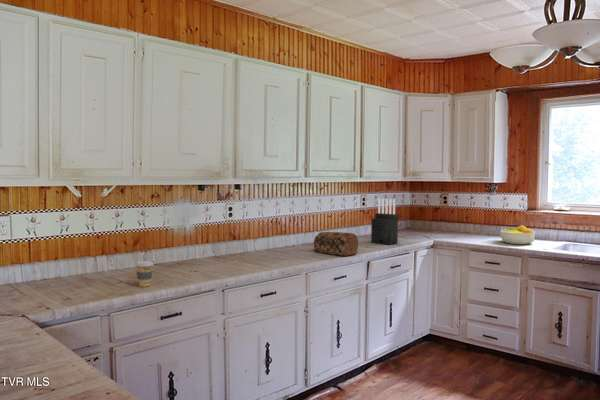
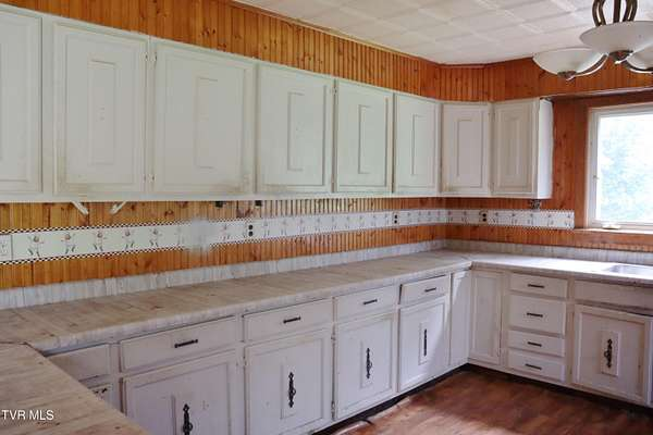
- bread loaf (335, 242)
- coffee cup (144, 273)
- knife block (383, 221)
- fruit bowl (517, 234)
